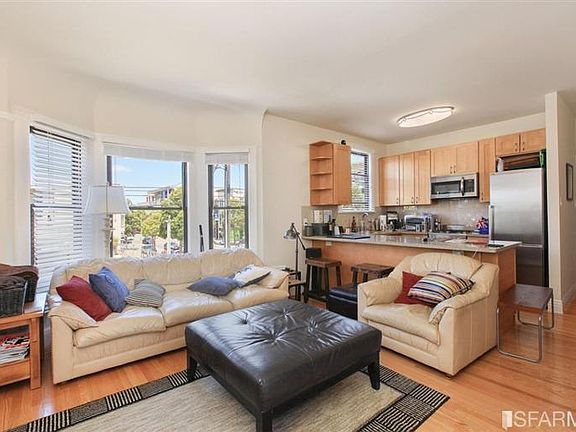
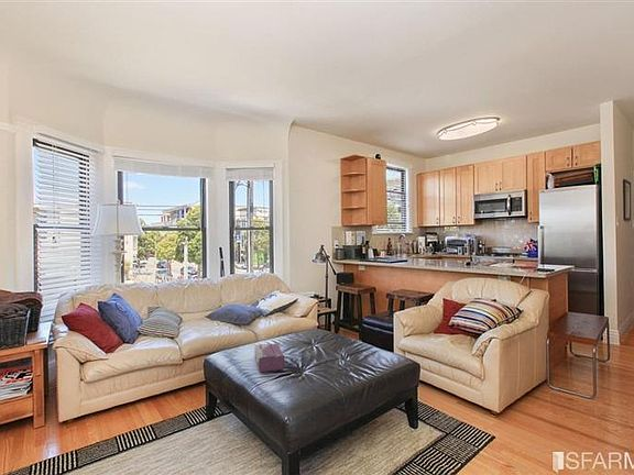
+ tissue box (269, 356)
